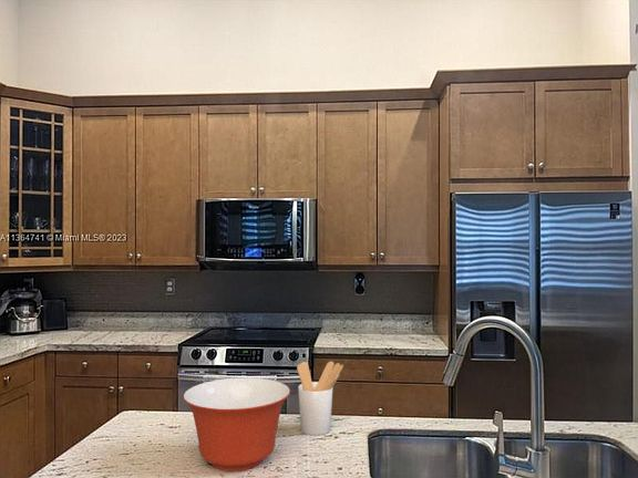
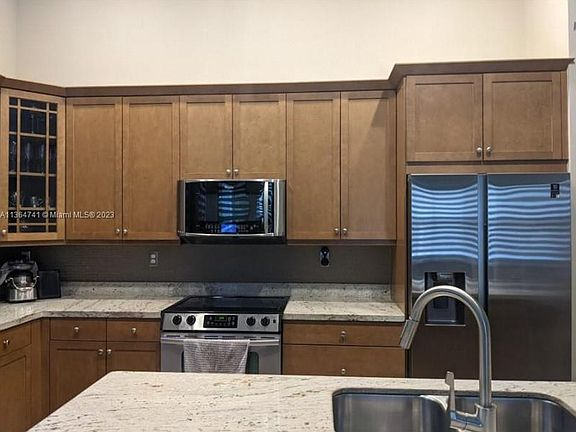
- mixing bowl (237, 425)
- utensil holder (321, 395)
